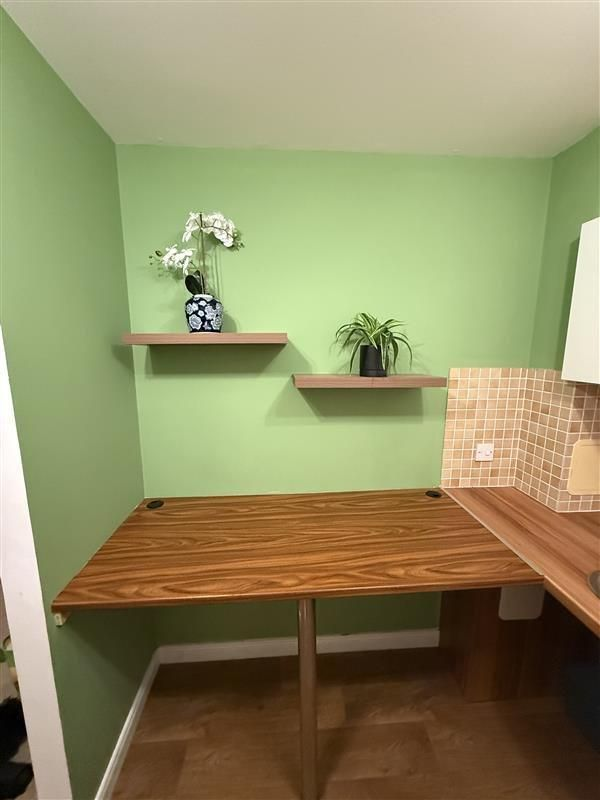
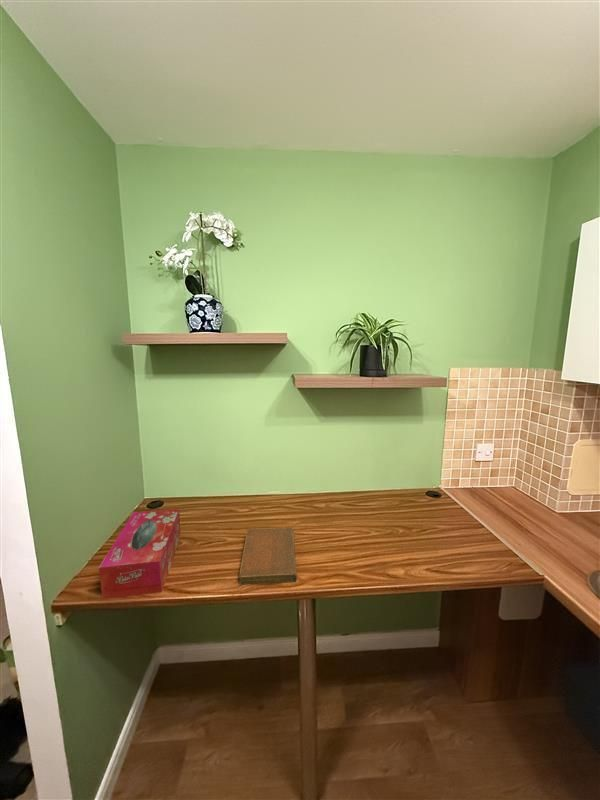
+ notebook (269, 552)
+ tissue box (146, 548)
